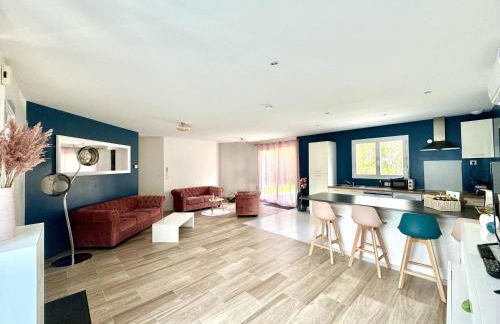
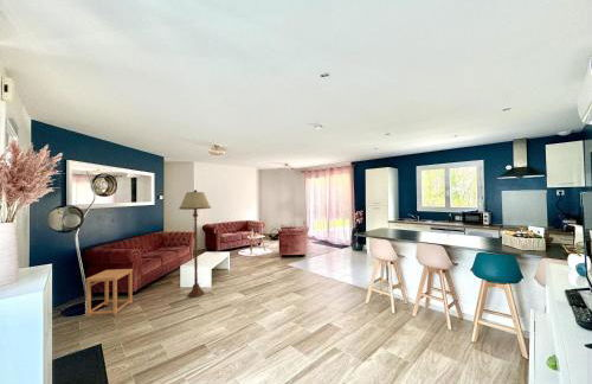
+ floor lamp (195, 242)
+ side table (108, 292)
